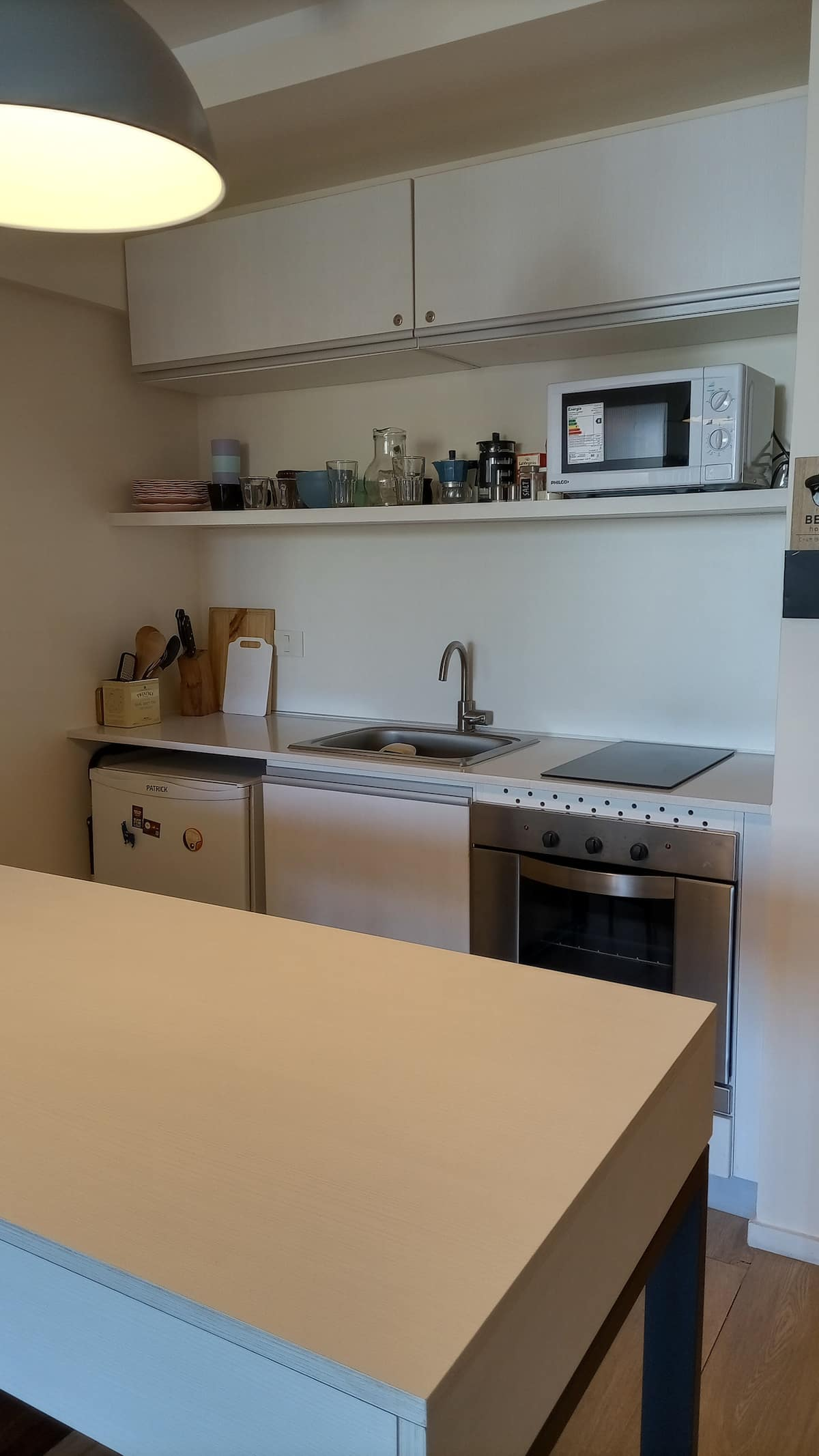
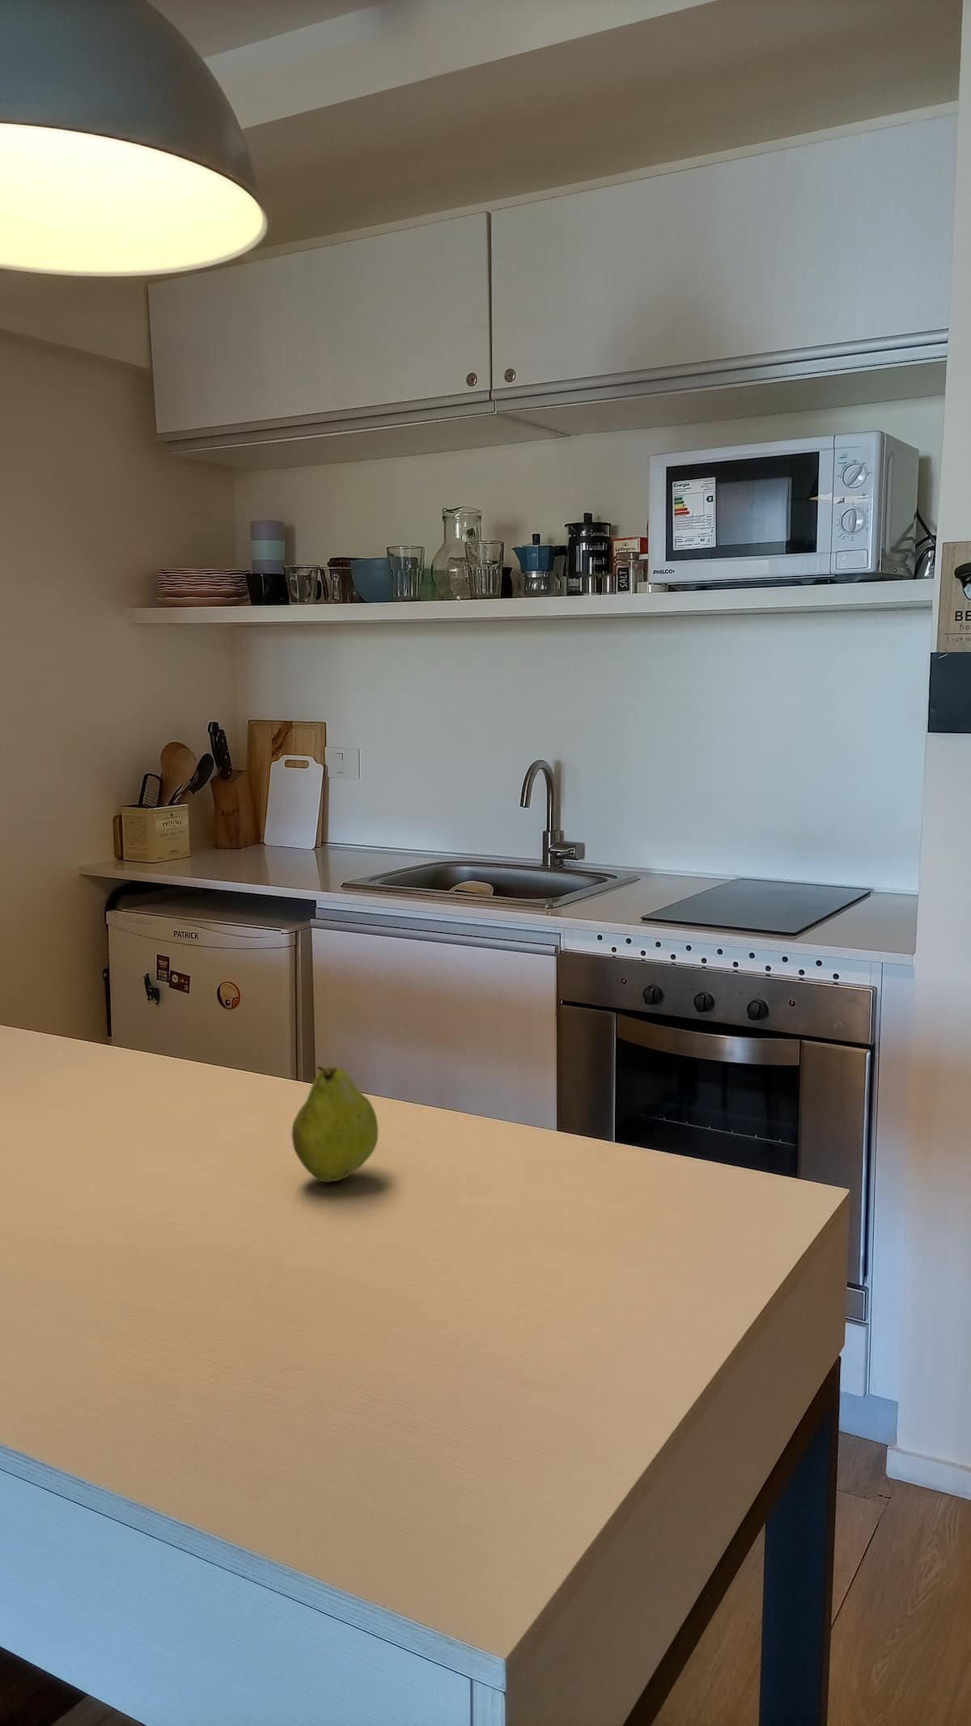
+ fruit (333, 1119)
